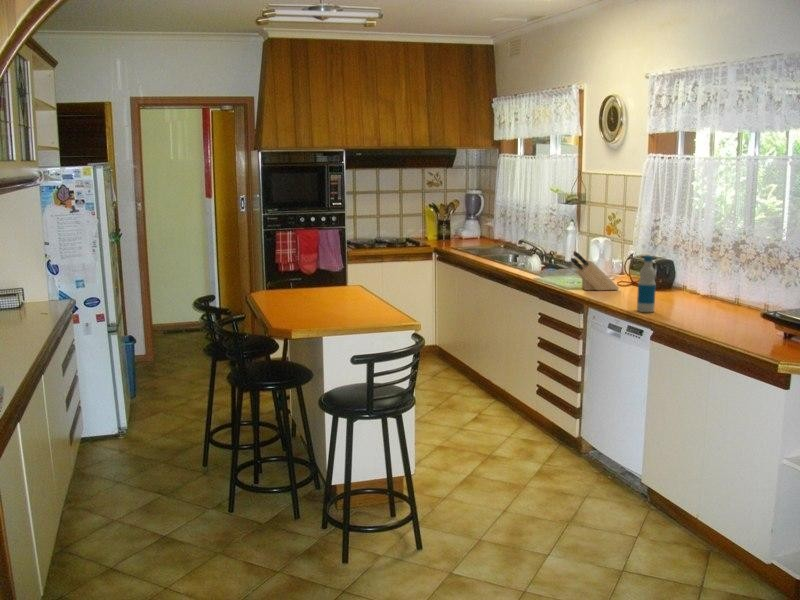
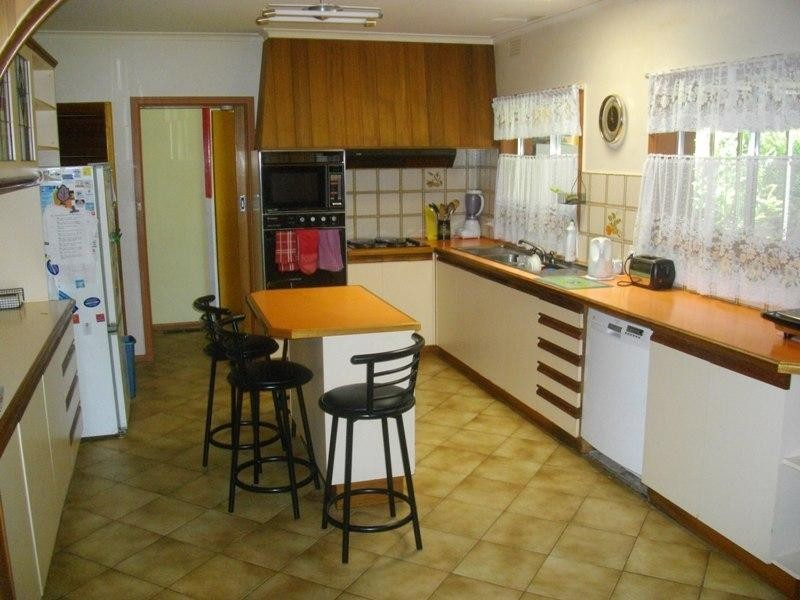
- bottle (646, 283)
- knife block (594, 270)
